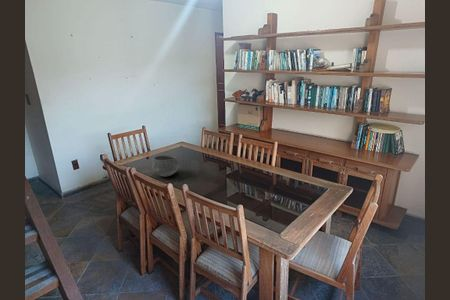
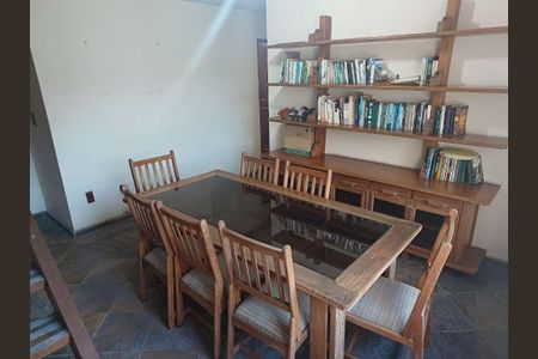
- bowl (165, 166)
